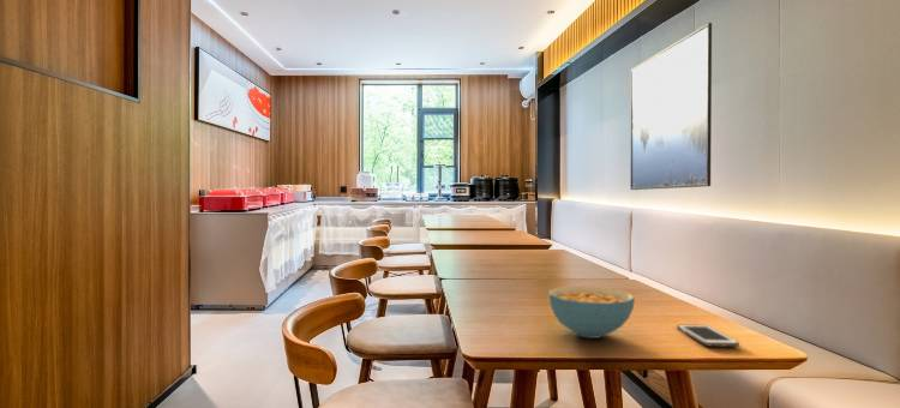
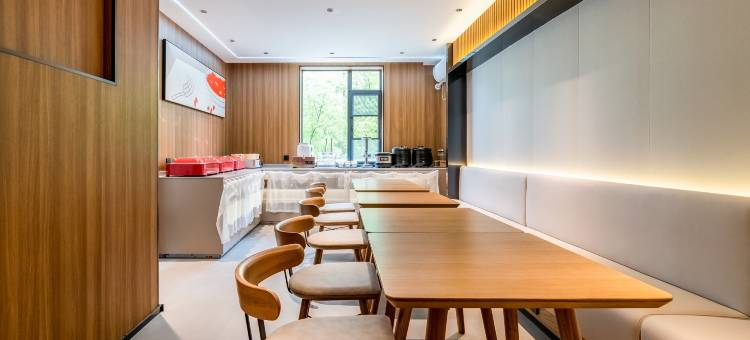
- cell phone (706, 335)
- cereal bowl (589, 313)
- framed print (665, 119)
